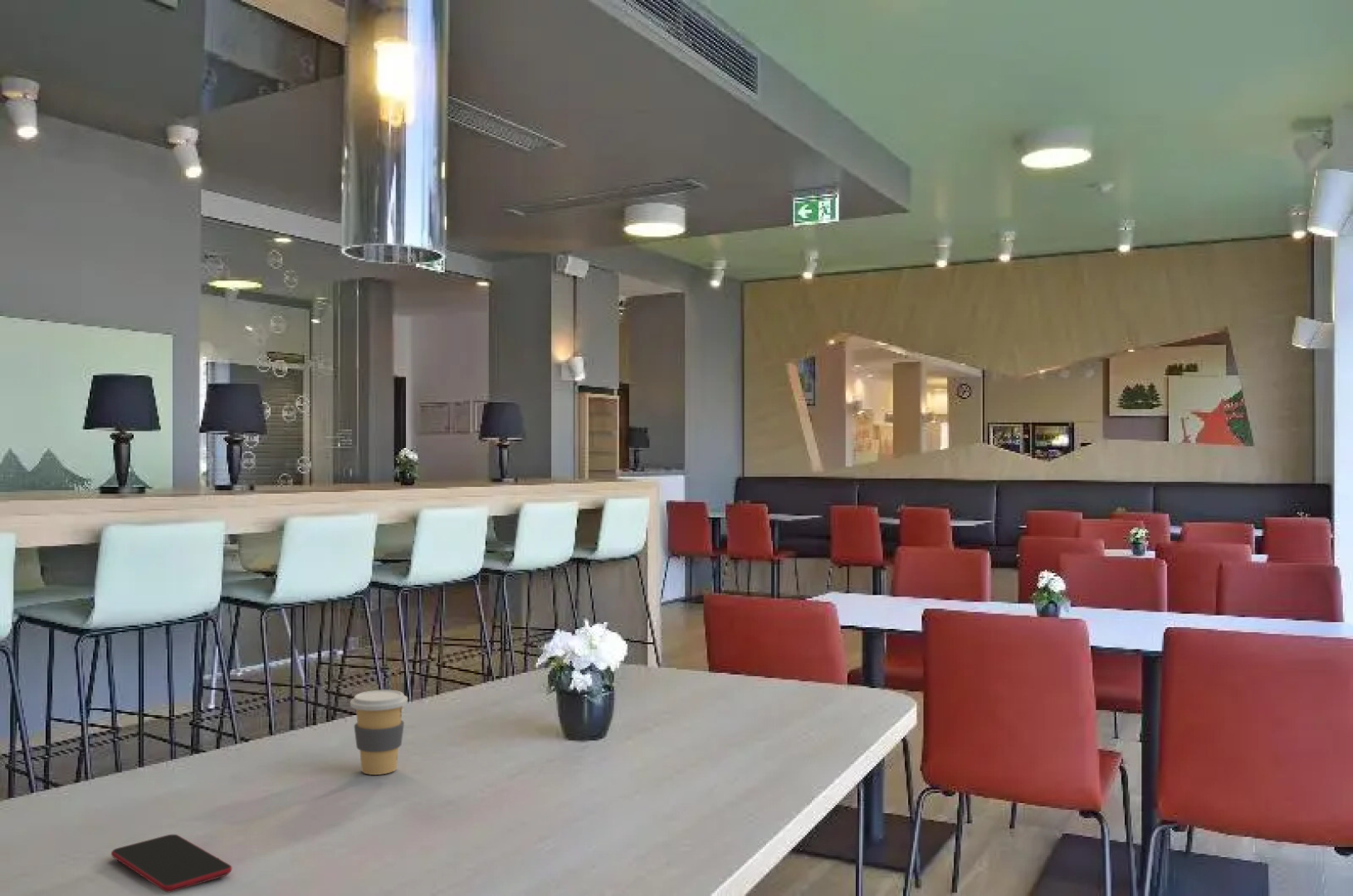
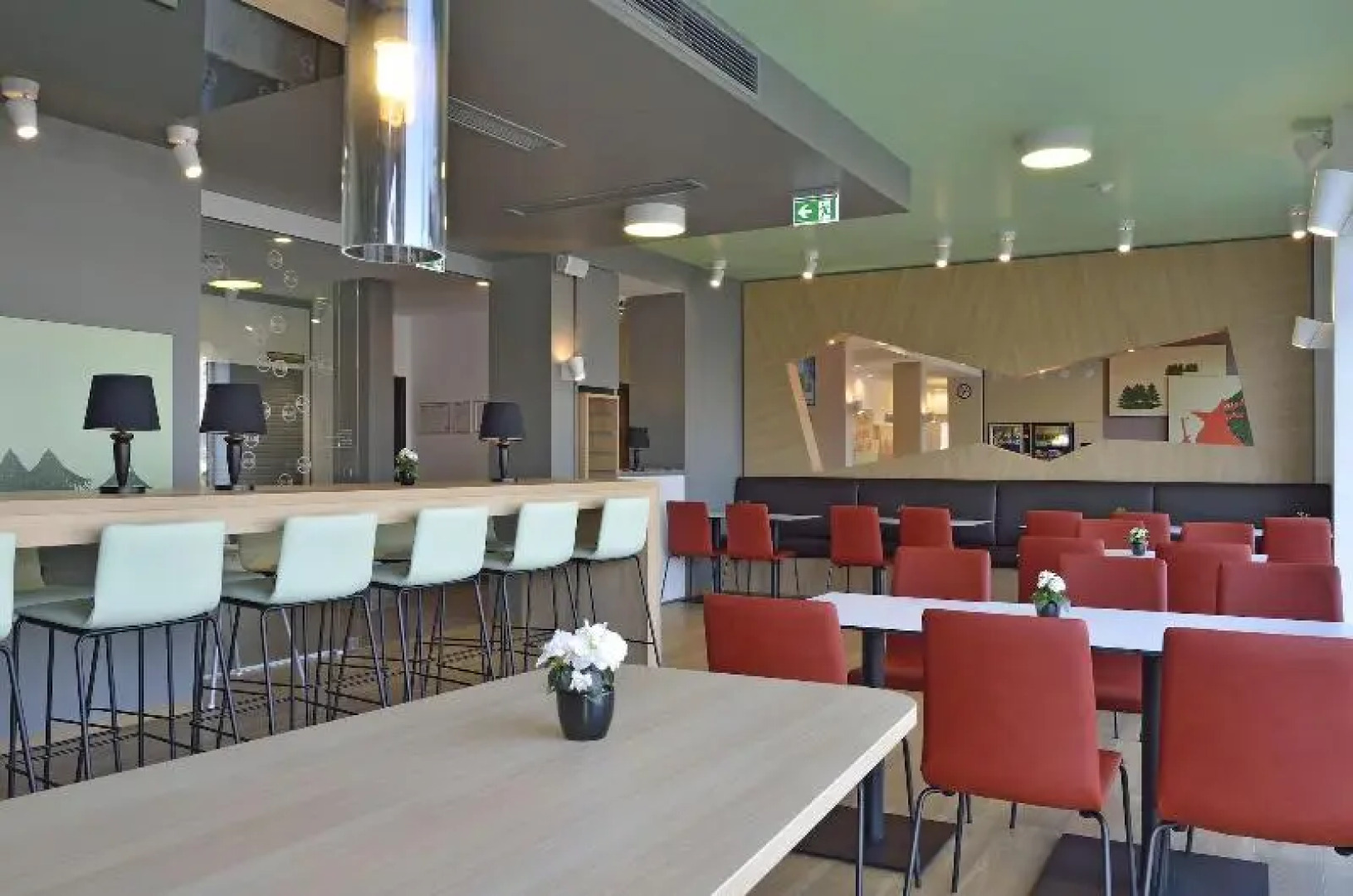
- coffee cup (379, 732)
- smartphone (170, 862)
